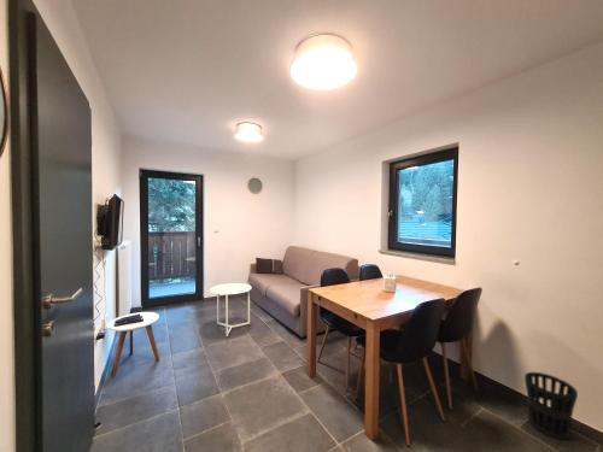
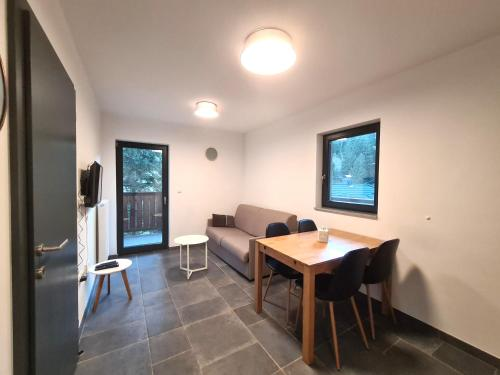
- wastebasket (550, 404)
